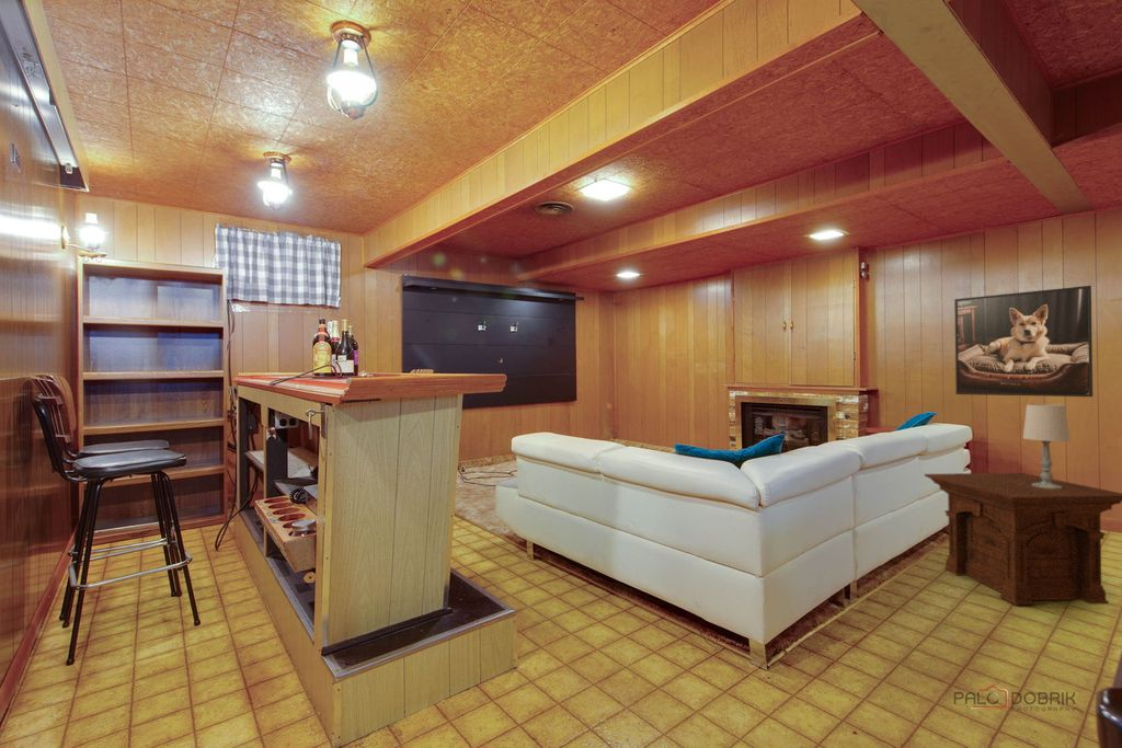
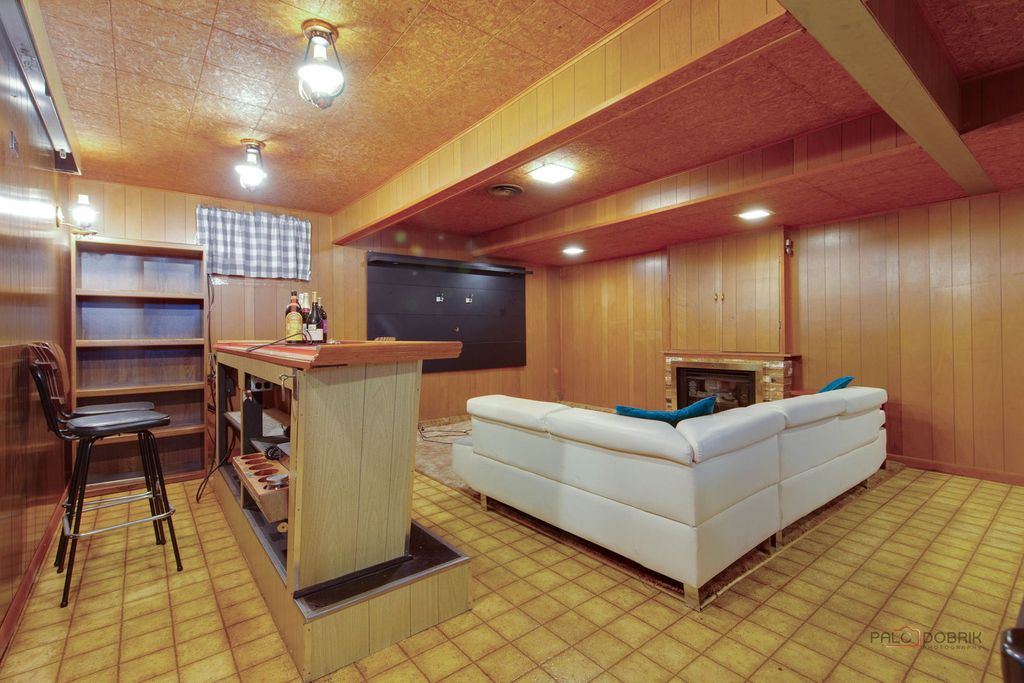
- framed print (1018, 344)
- table lamp (1045, 445)
- side table (1018, 534)
